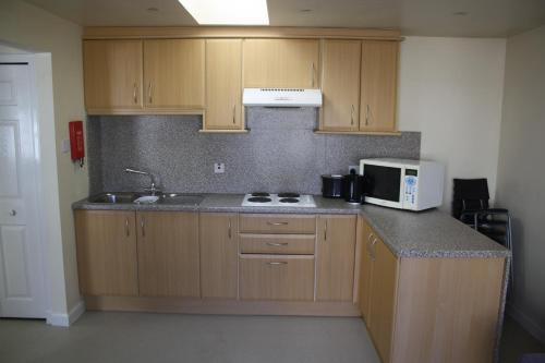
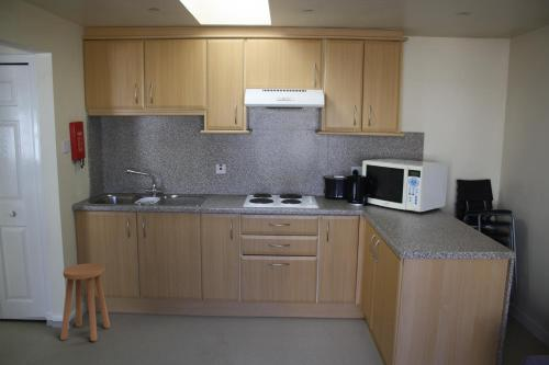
+ stool (88, 300)
